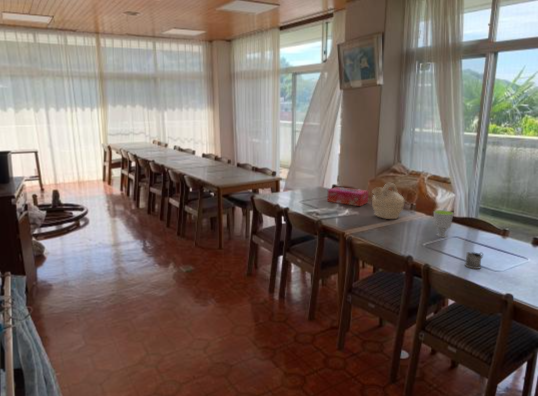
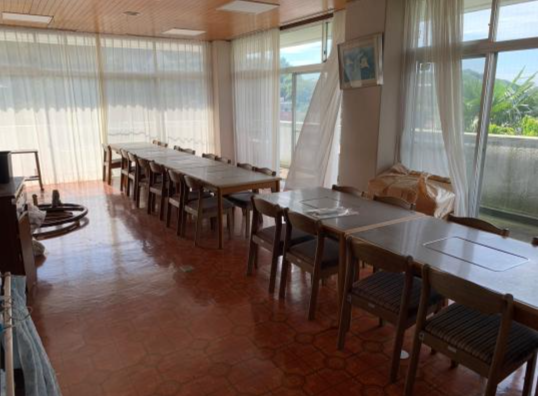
- tea glass holder (475, 258)
- teapot (386, 200)
- tissue box (347, 196)
- cup (442, 224)
